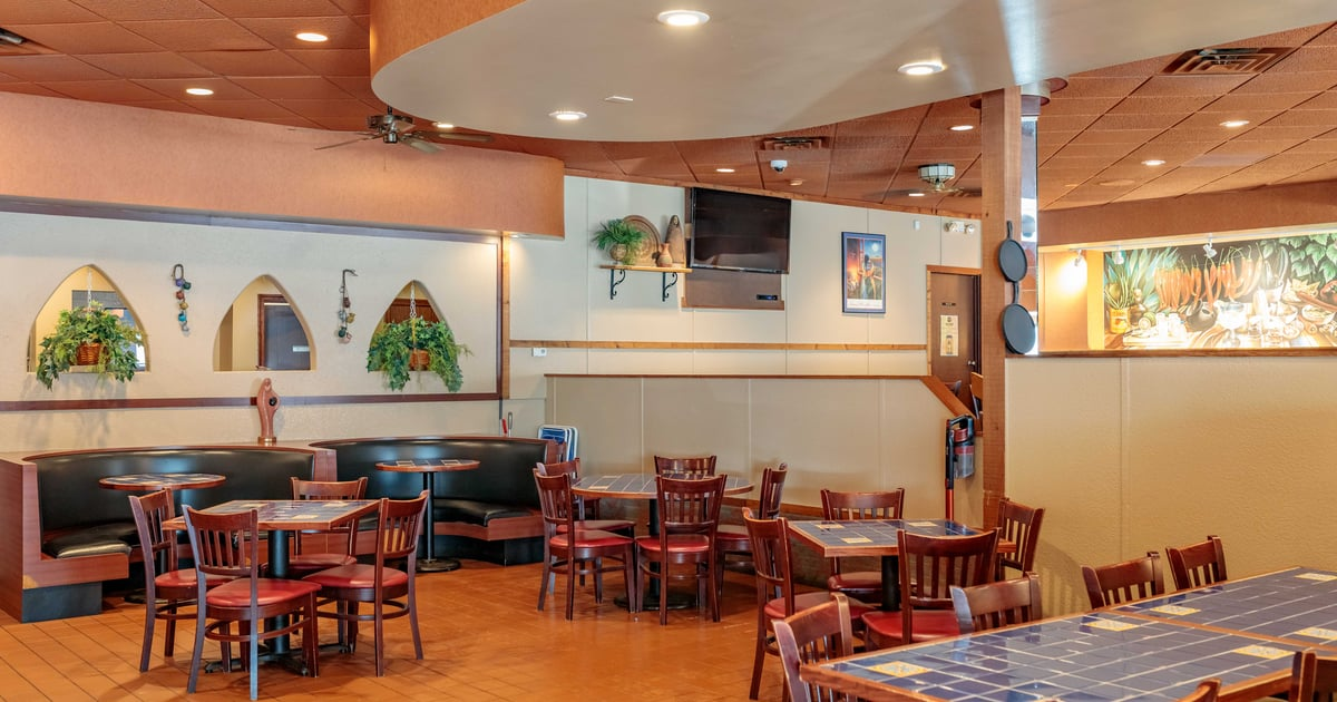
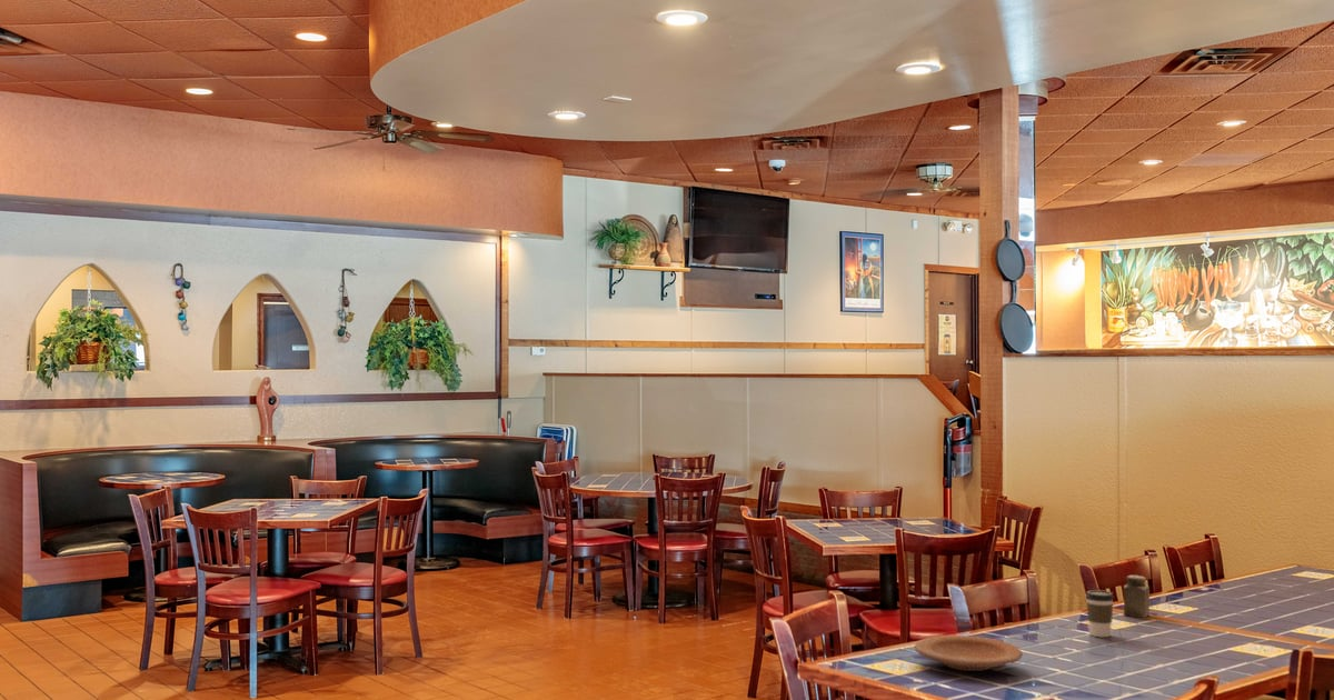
+ coffee cup (1099, 613)
+ plate (967, 656)
+ salt shaker (1136, 594)
